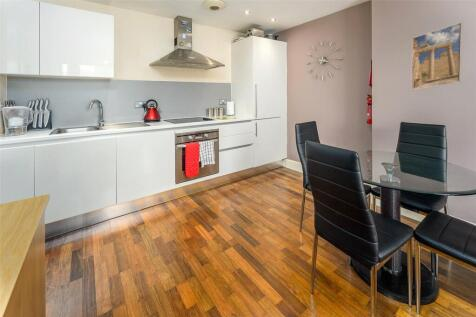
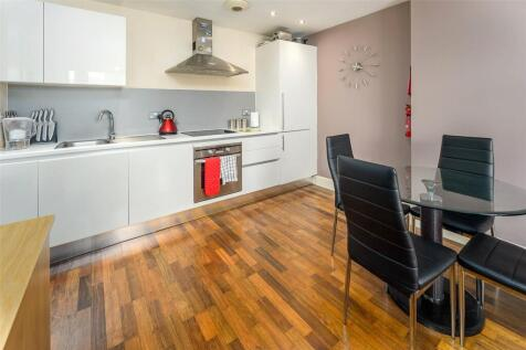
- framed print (435, 58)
